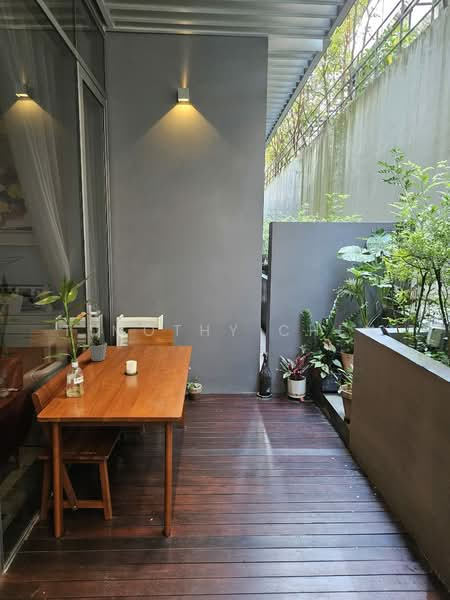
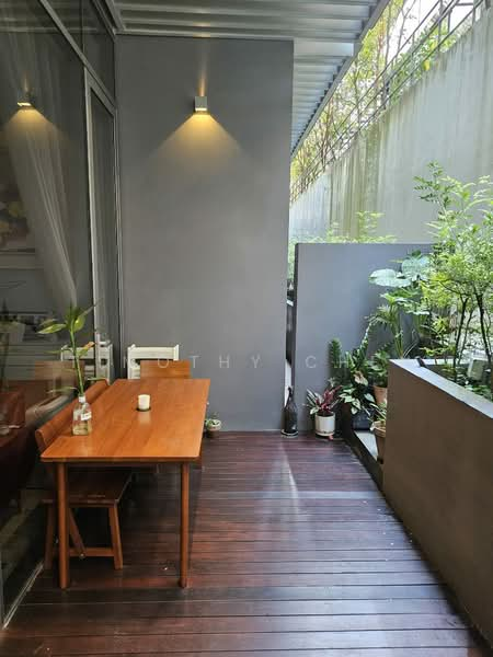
- potted plant (98, 346)
